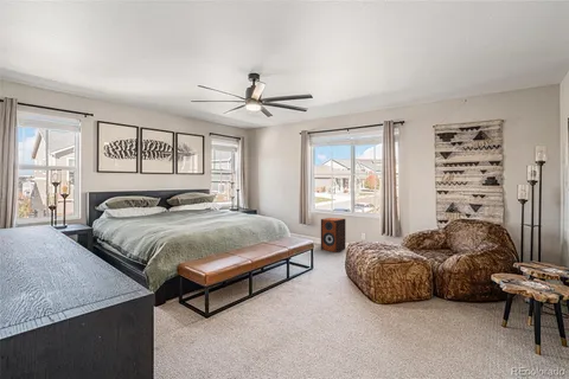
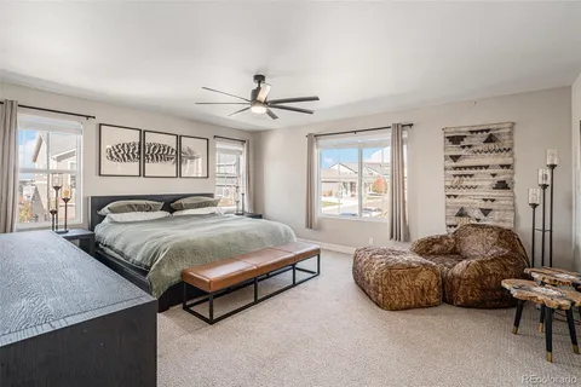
- speaker (332, 233)
